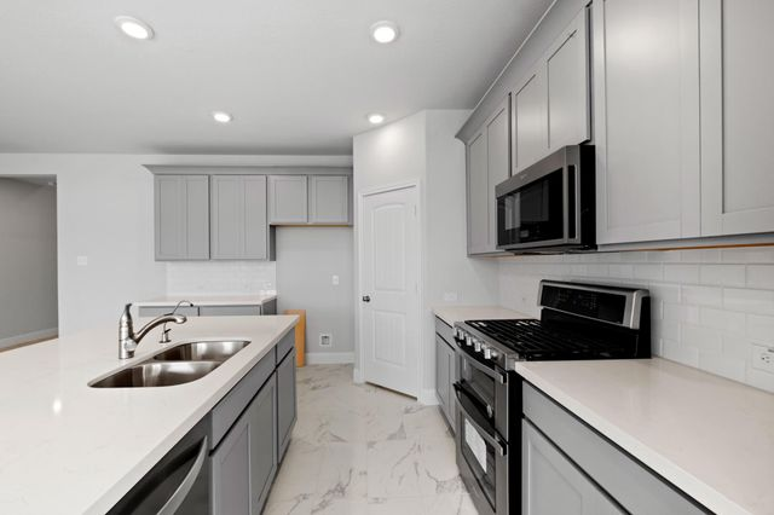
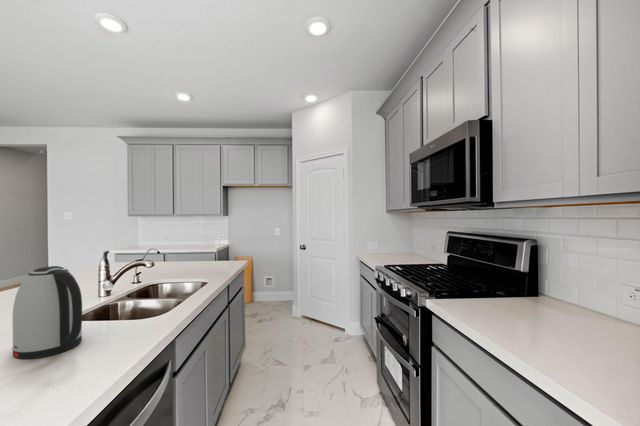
+ kettle (55, 307)
